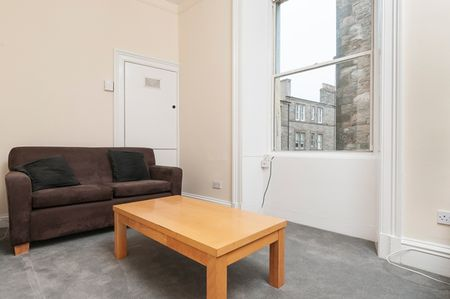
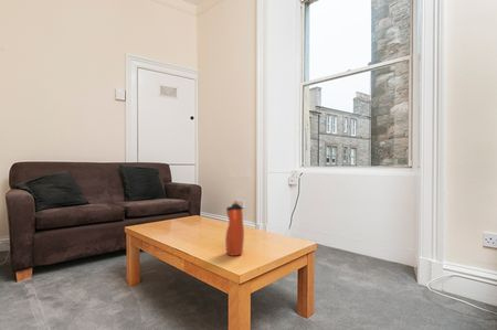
+ water bottle (234, 227)
